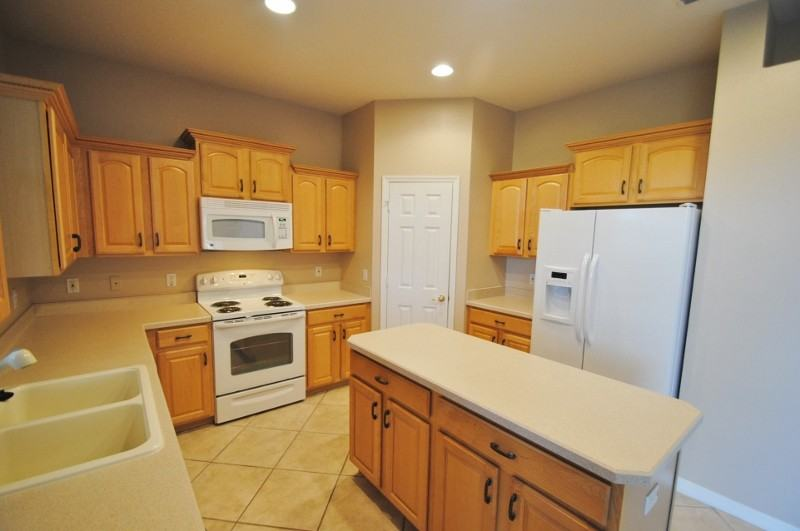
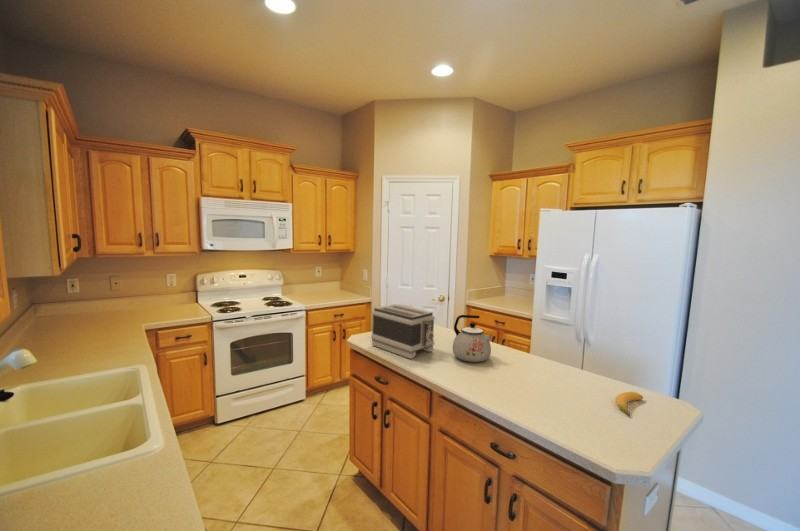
+ toaster (405, 330)
+ kettle (472, 336)
+ banana (630, 400)
